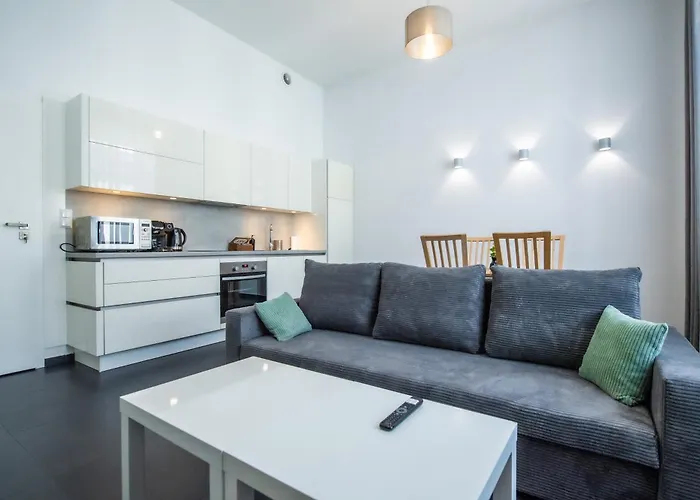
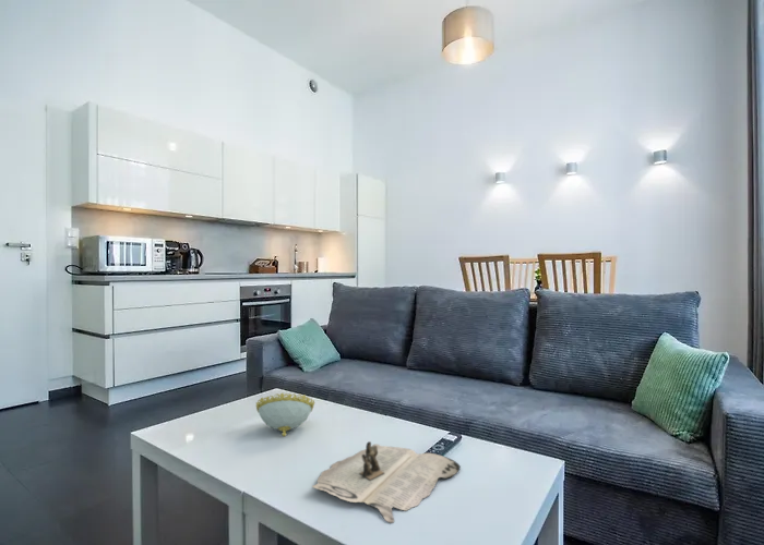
+ magazine (382, 457)
+ decorative bowl (285, 408)
